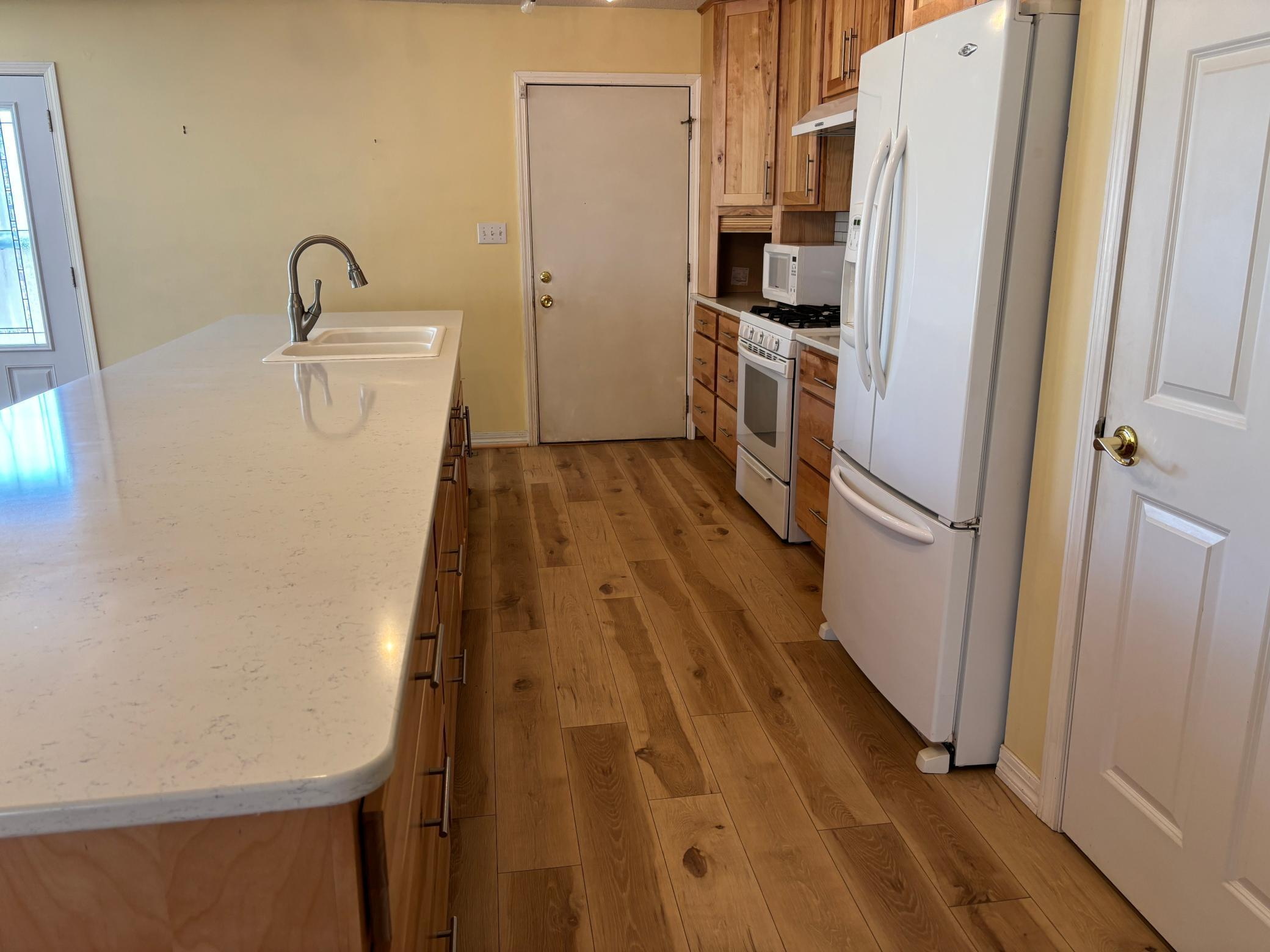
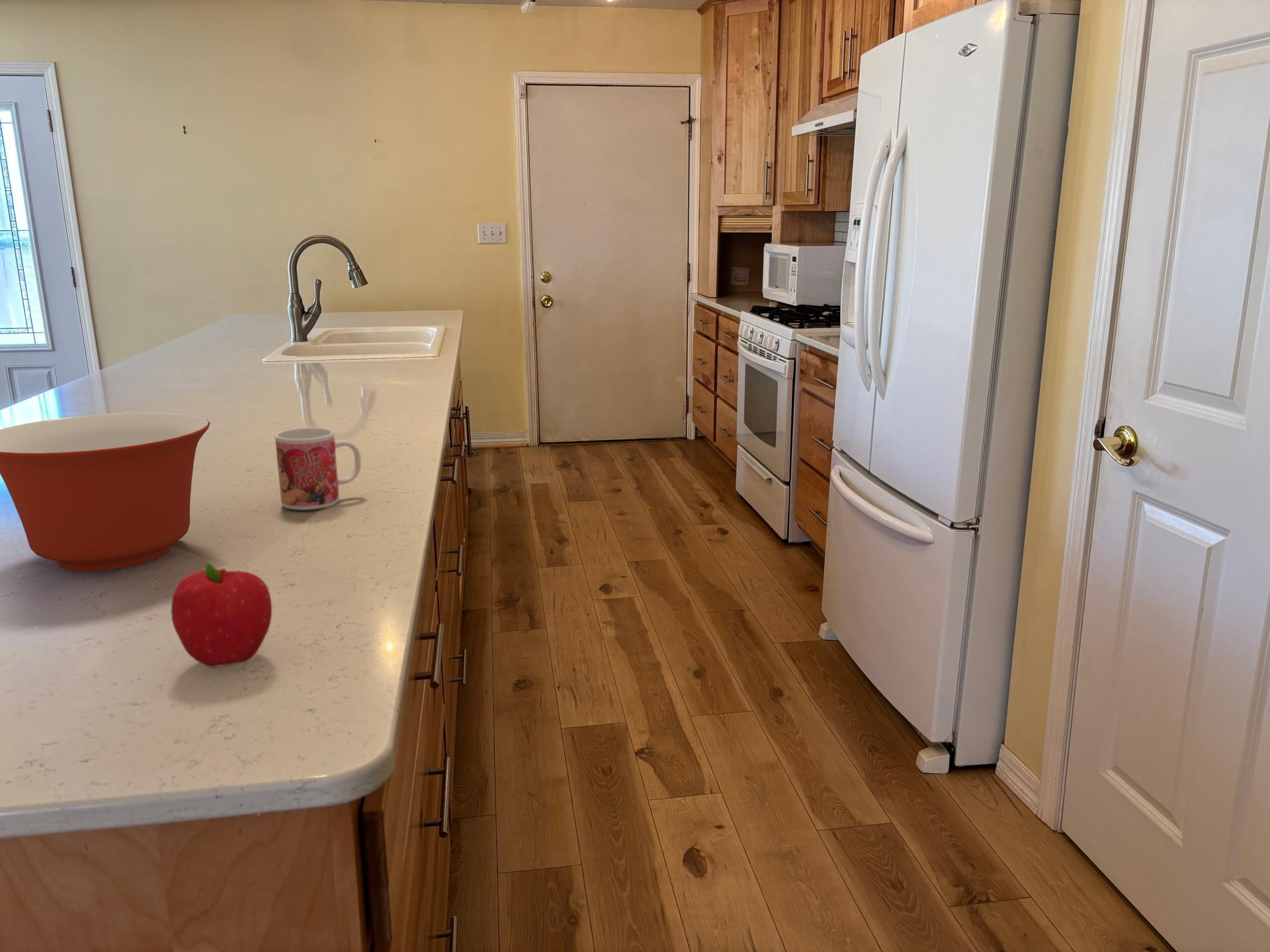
+ mixing bowl (106, 493)
+ fruit (223, 613)
+ mug (321, 466)
